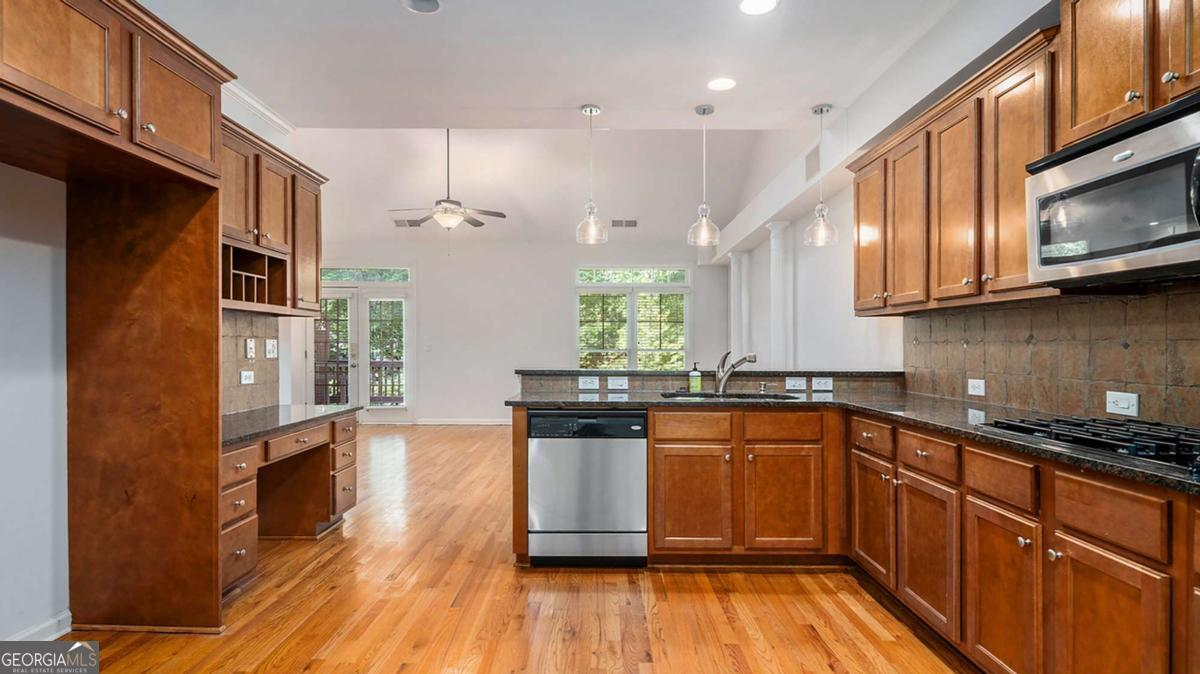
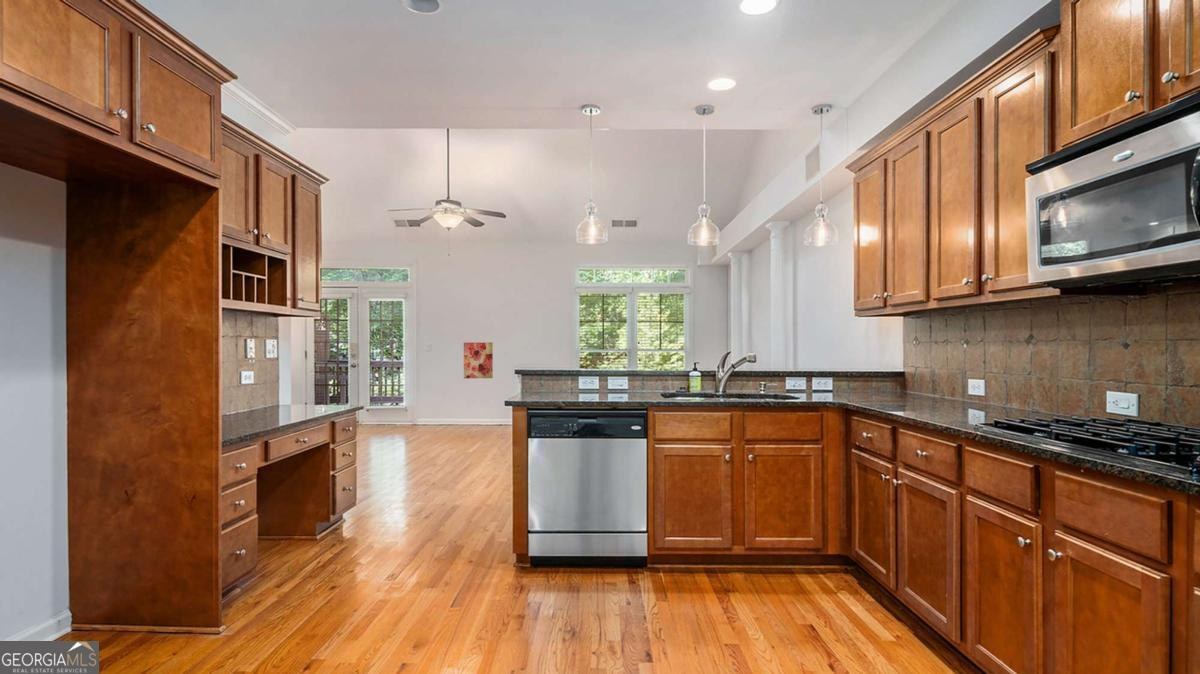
+ wall art (478, 360)
